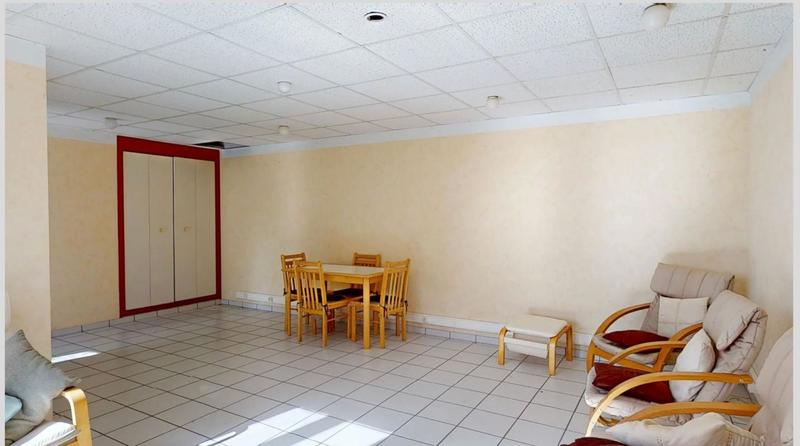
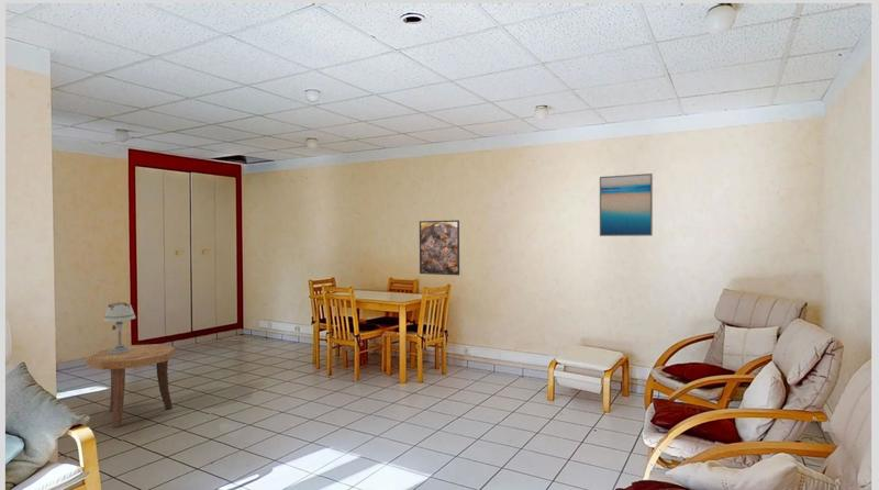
+ side table (124, 382)
+ table lamp (120, 325)
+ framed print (438, 247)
+ wall art (625, 205)
